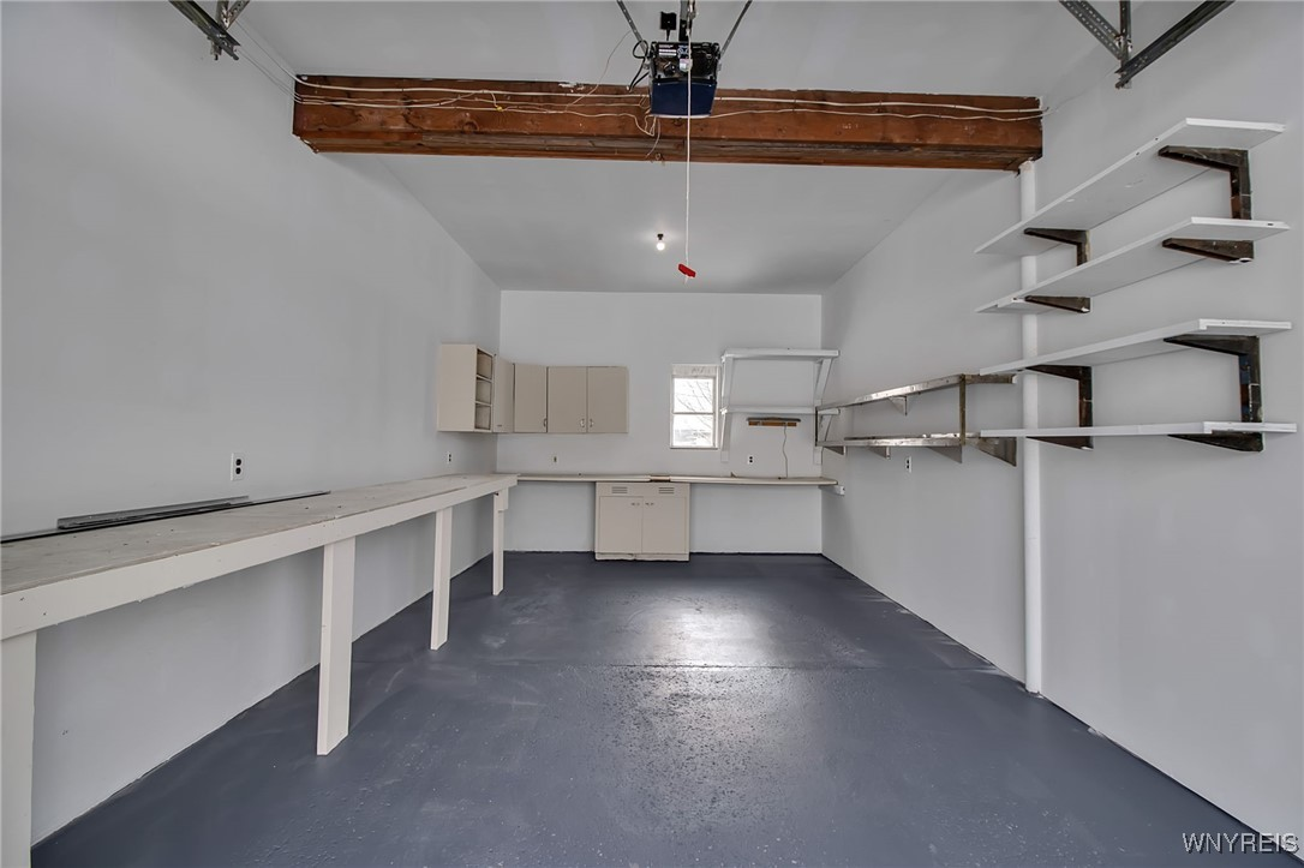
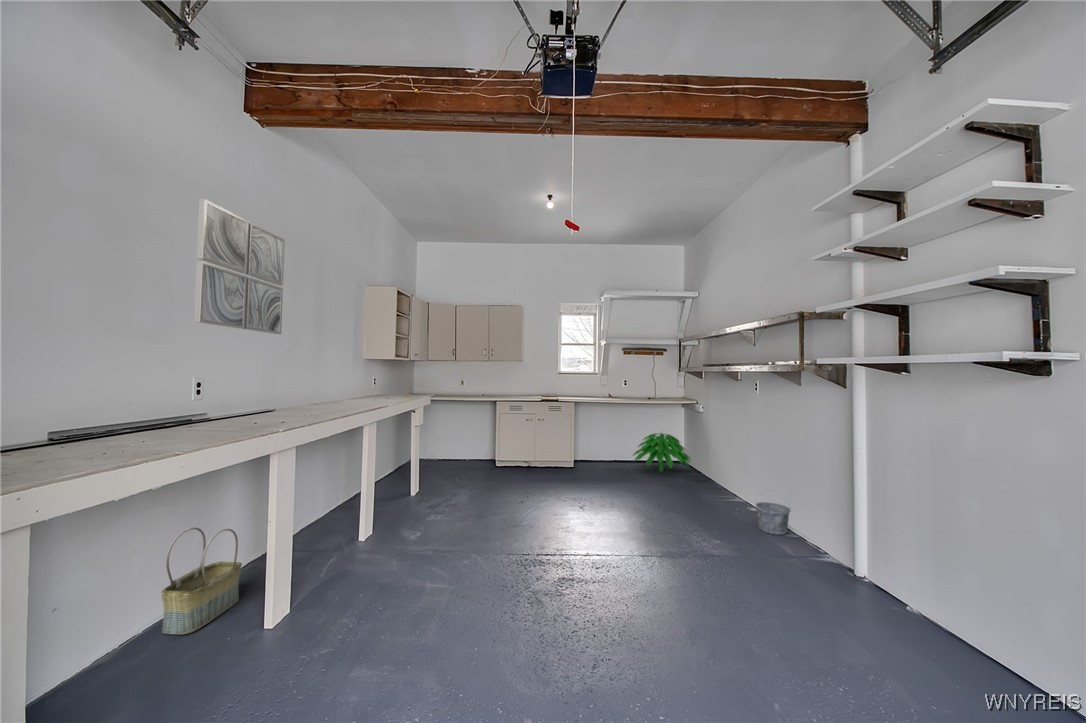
+ indoor plant (661, 450)
+ basket (204, 571)
+ bucket (772, 509)
+ wall art (246, 274)
